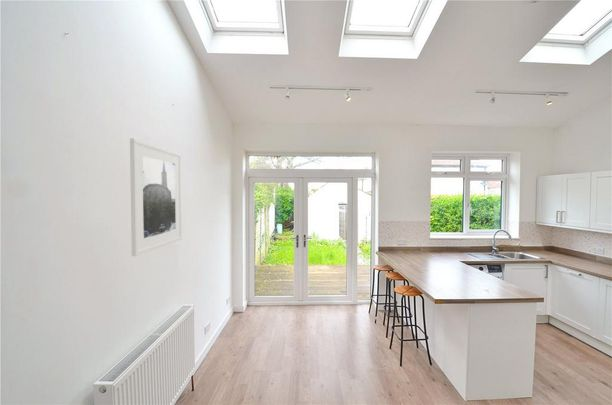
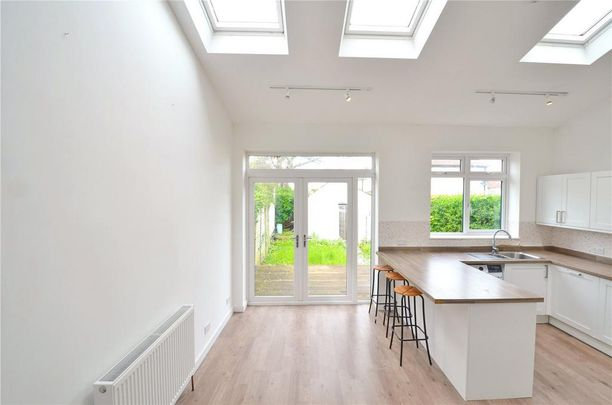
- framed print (160, 197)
